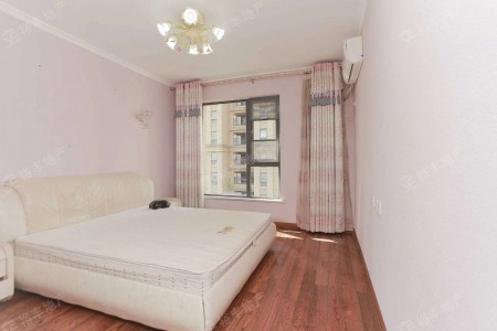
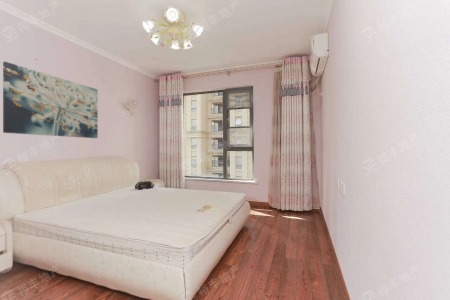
+ wall art (59, 107)
